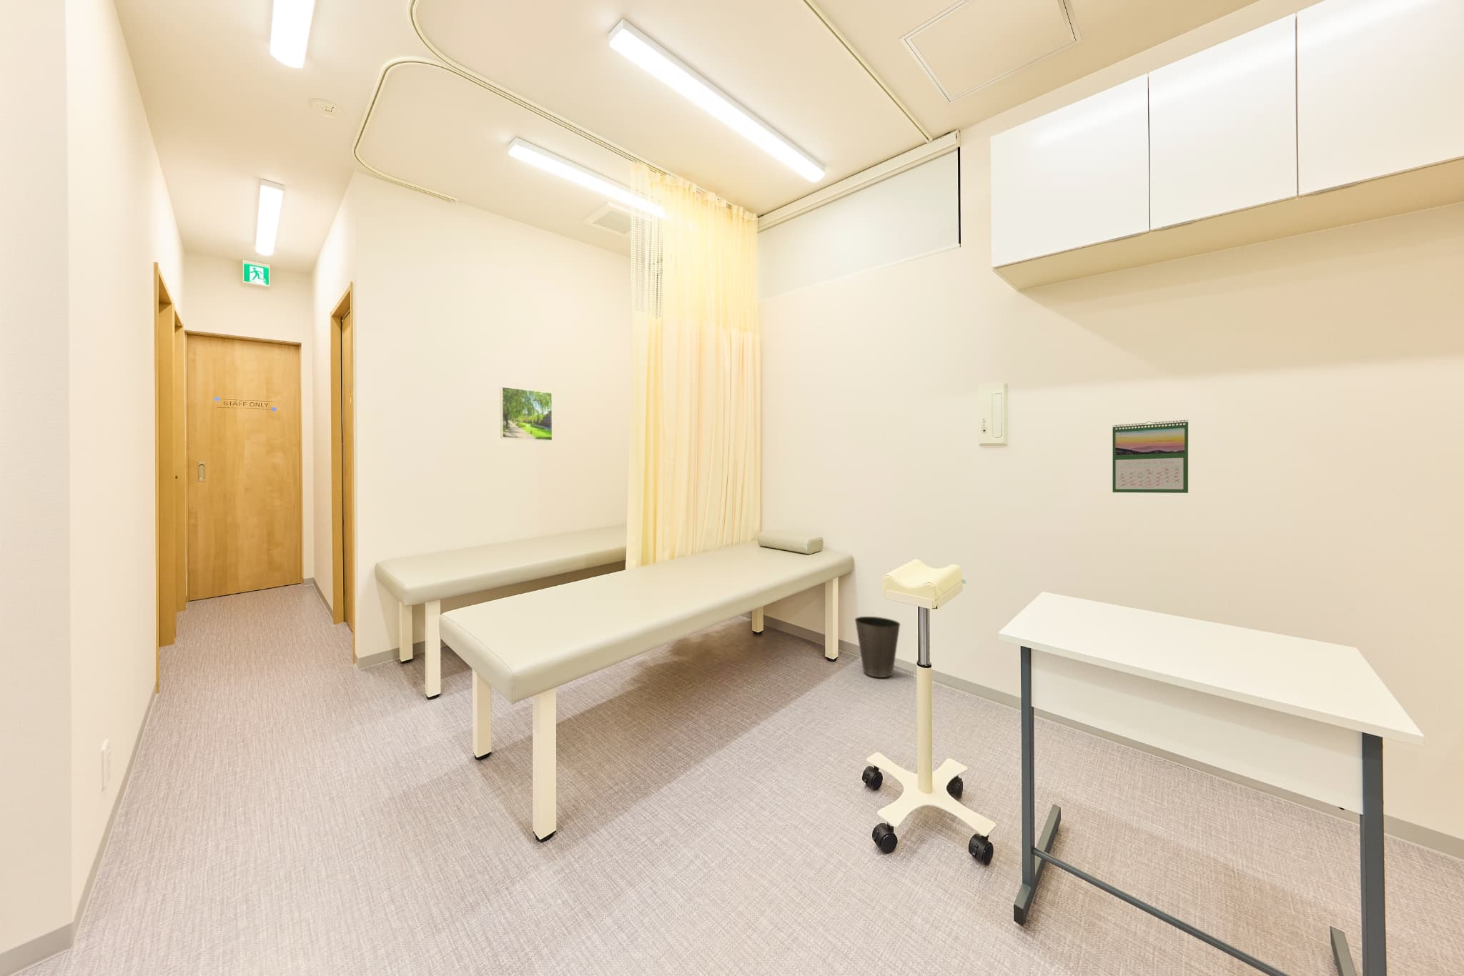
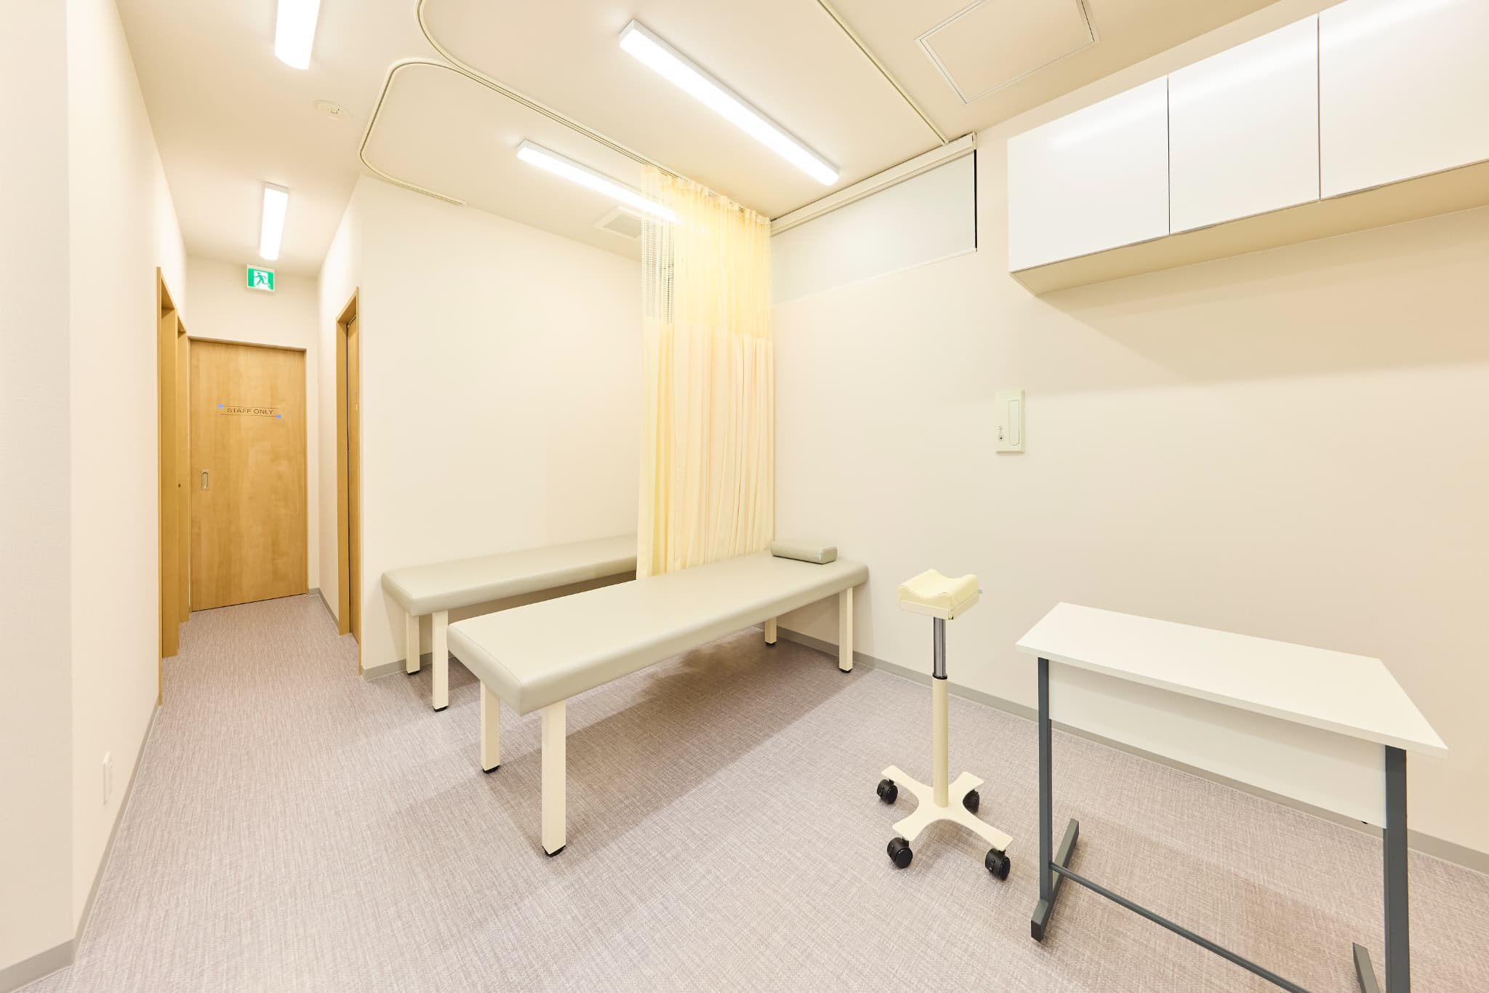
- calendar (1149, 456)
- waste basket (877, 647)
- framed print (527, 414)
